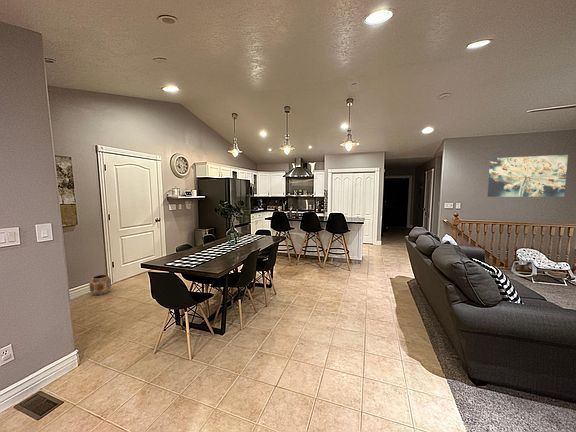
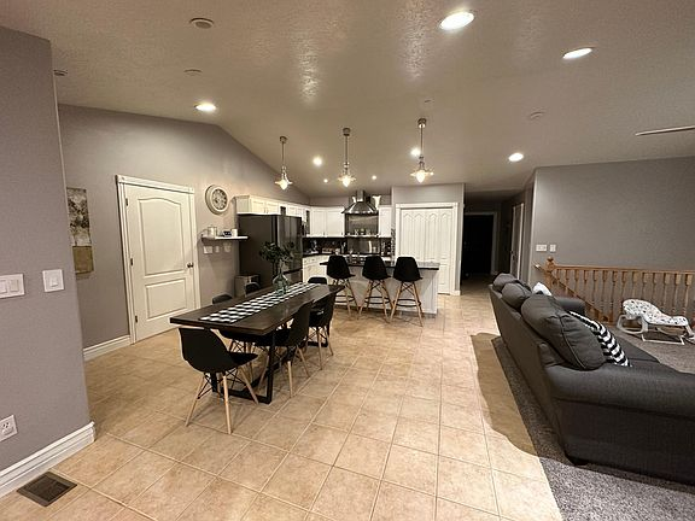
- wall art (525, 176)
- planter (100, 284)
